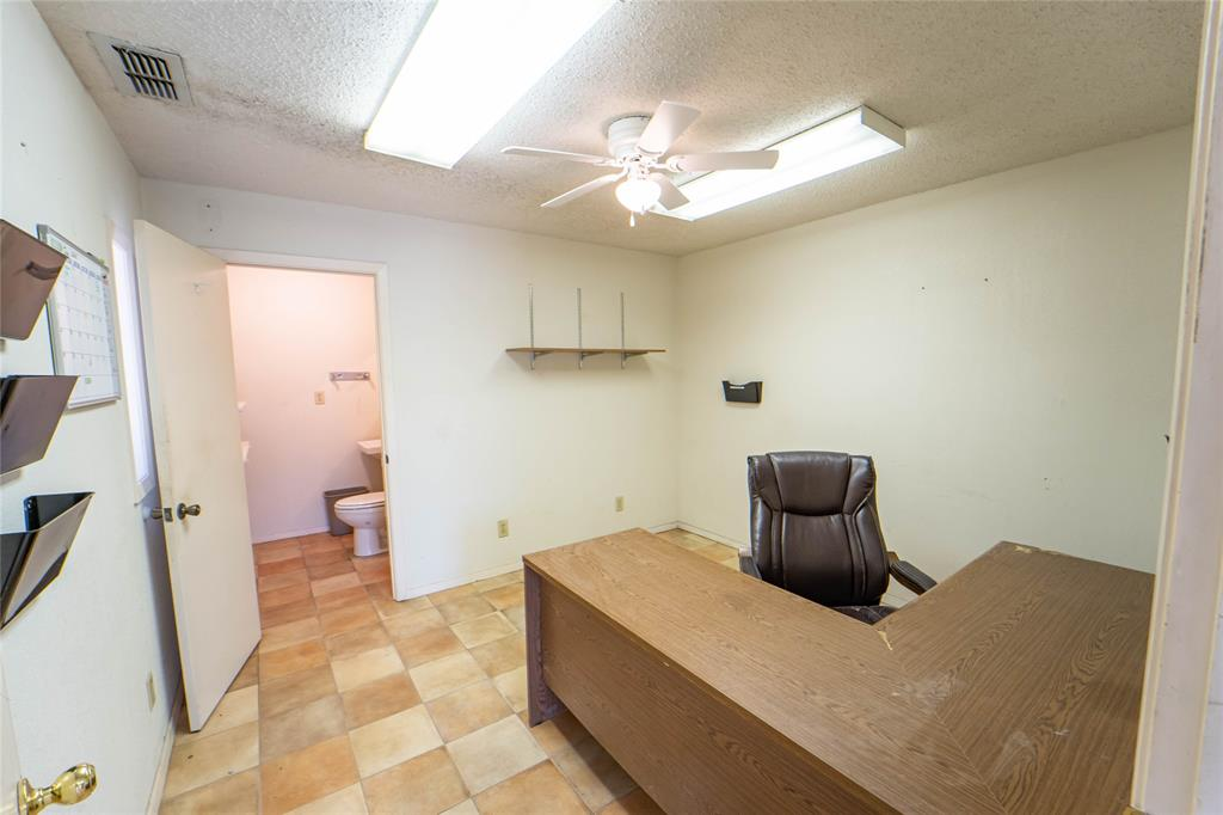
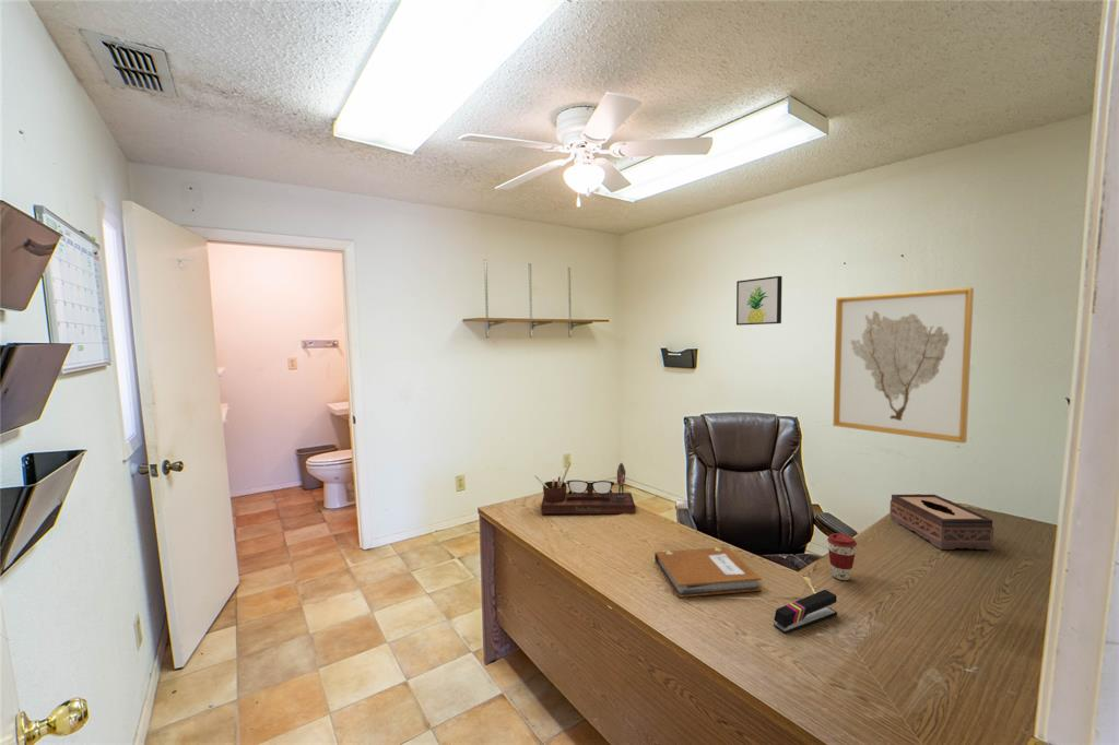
+ desk organizer (584, 485)
+ stapler (805, 610)
+ wall art (757, 301)
+ notebook (706, 569)
+ wall art (895, 364)
+ tissue box (938, 519)
+ coffee cup (840, 556)
